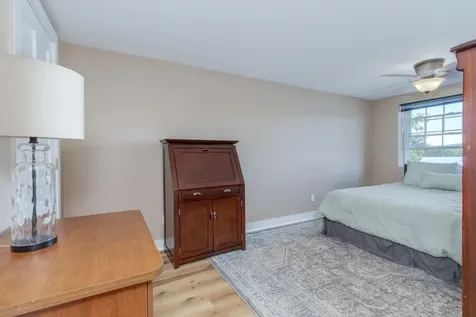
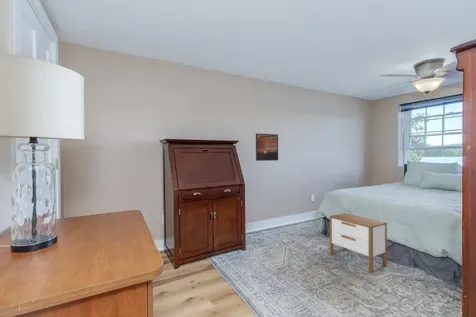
+ nightstand (356, 239)
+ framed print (267, 147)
